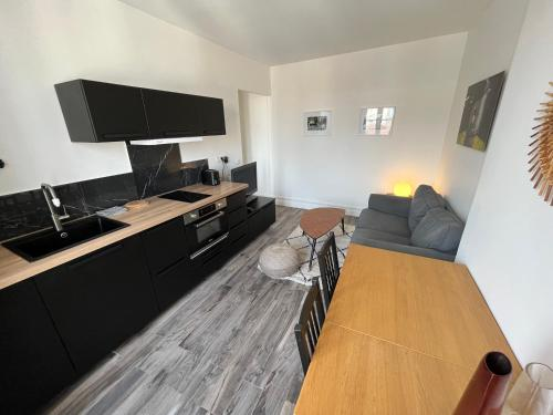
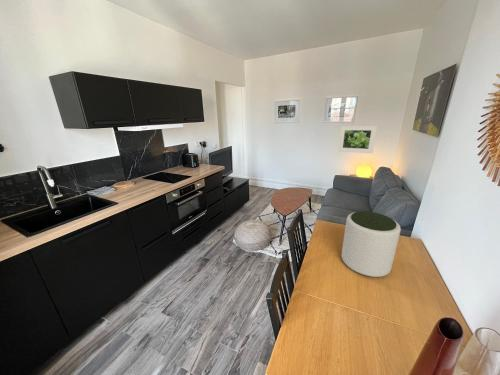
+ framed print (356, 139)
+ plant pot (368, 242)
